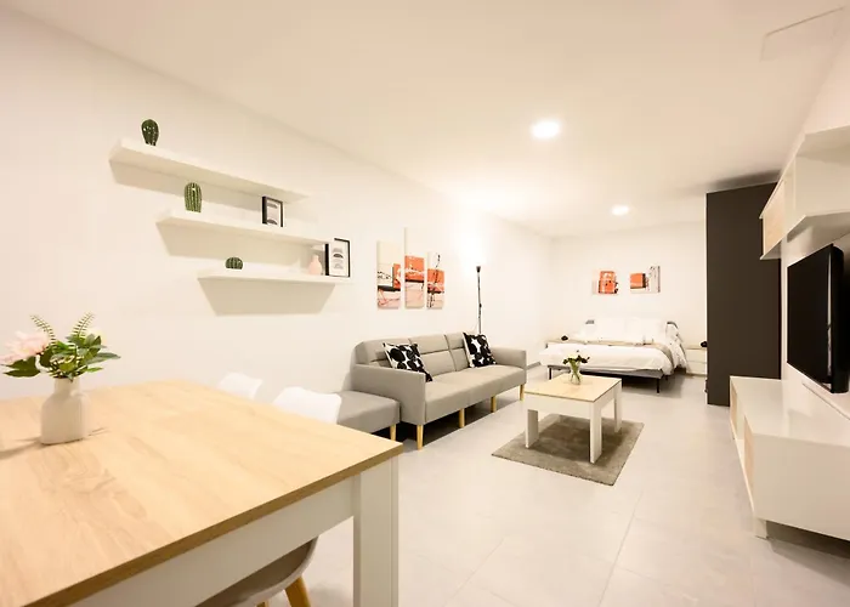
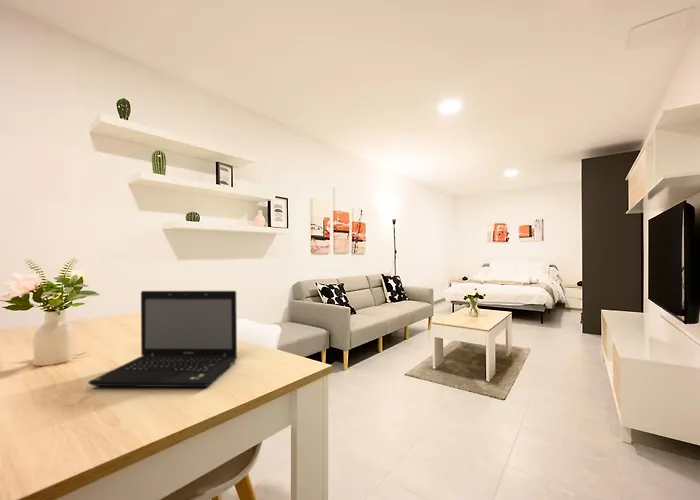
+ laptop (170, 334)
